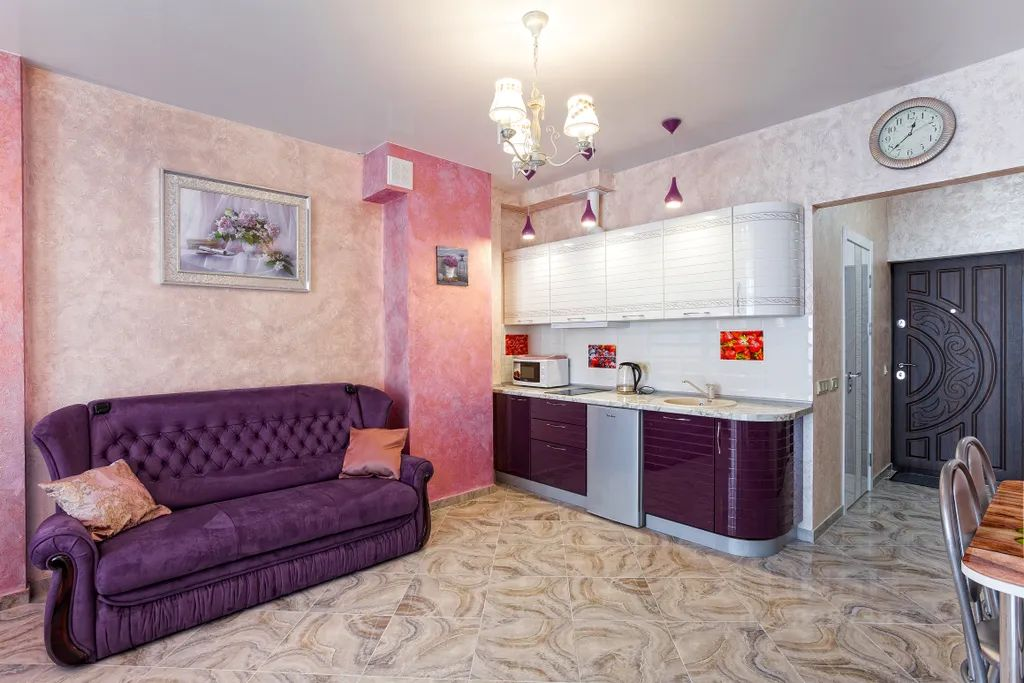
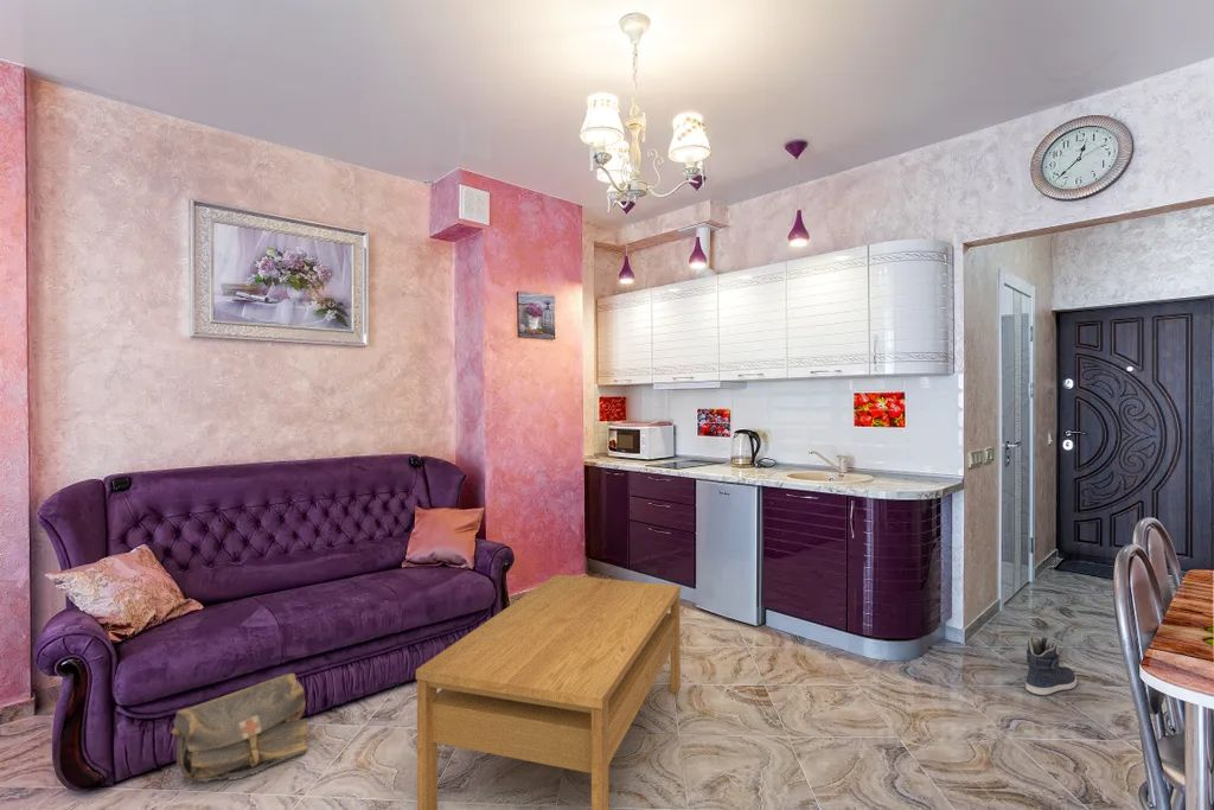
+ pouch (242, 727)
+ sneaker (1050, 661)
+ coffee table (573, 681)
